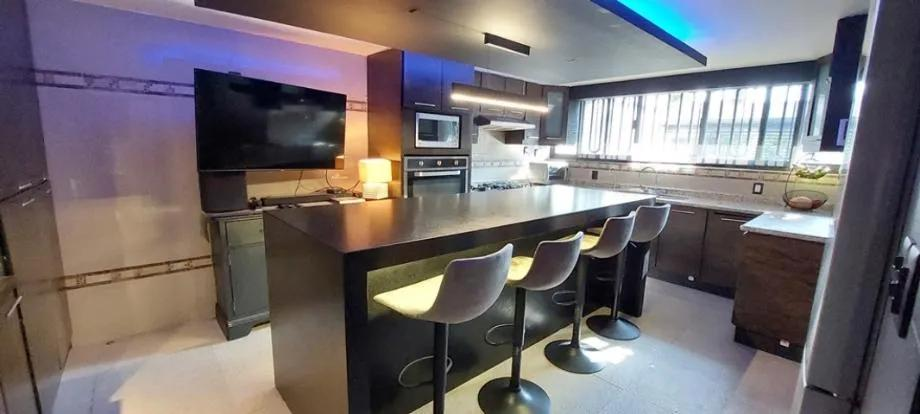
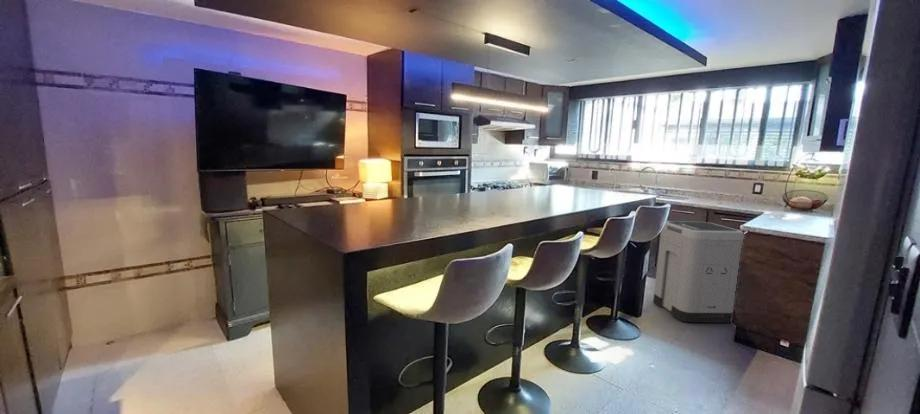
+ trash can (695, 269)
